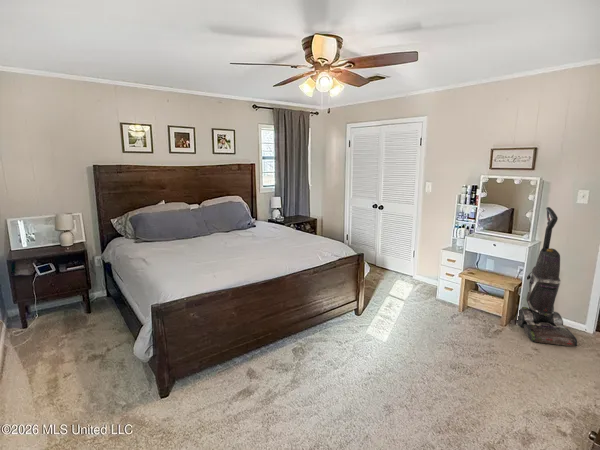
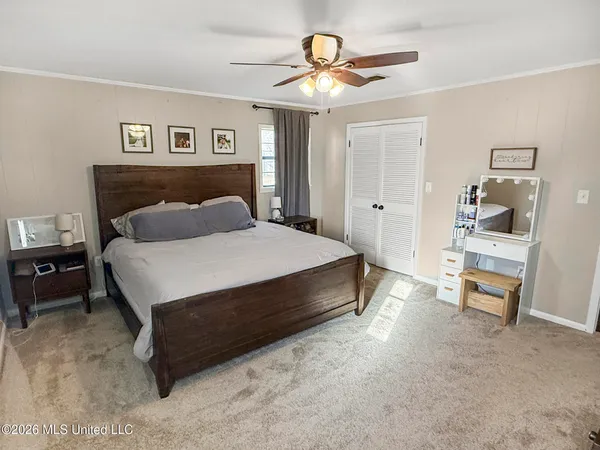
- vacuum cleaner (552, 273)
